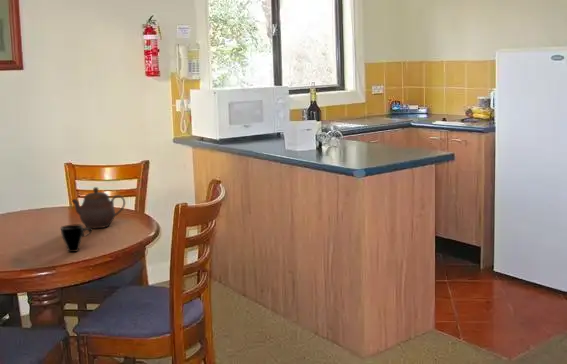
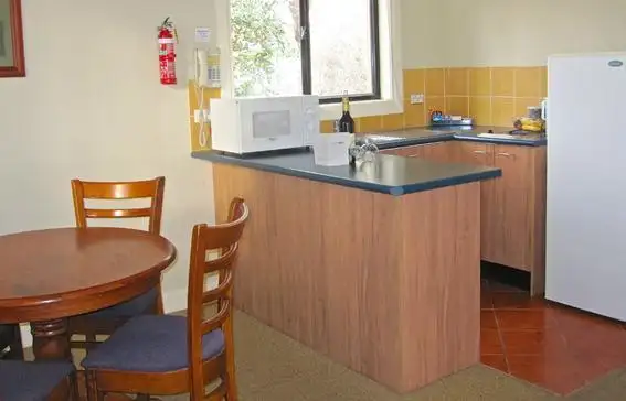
- cup (76, 238)
- teapot (99, 206)
